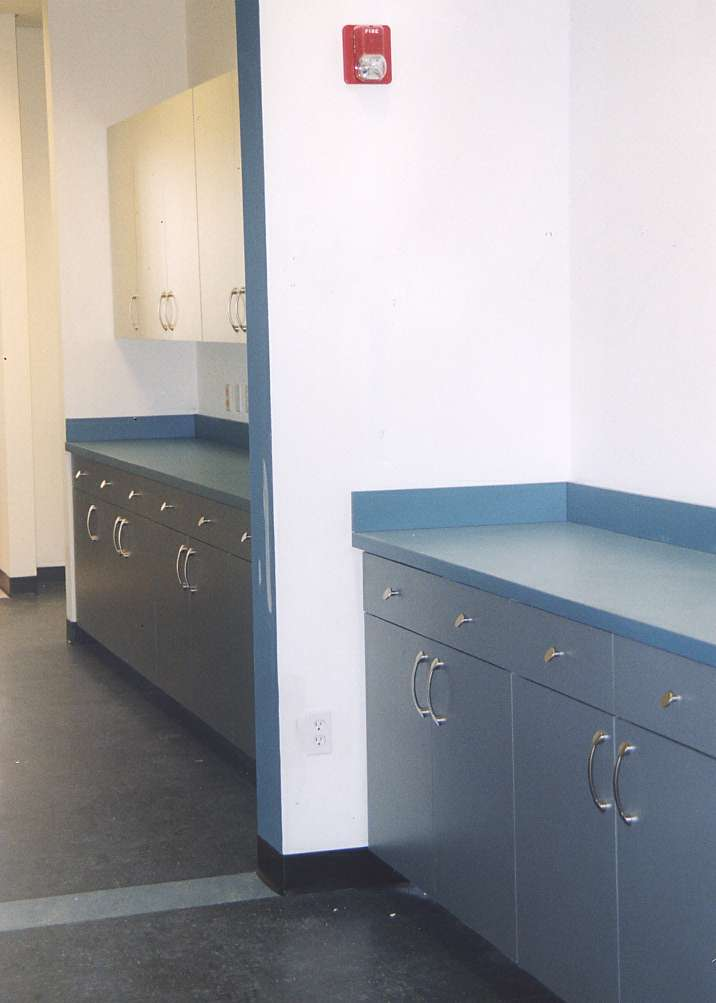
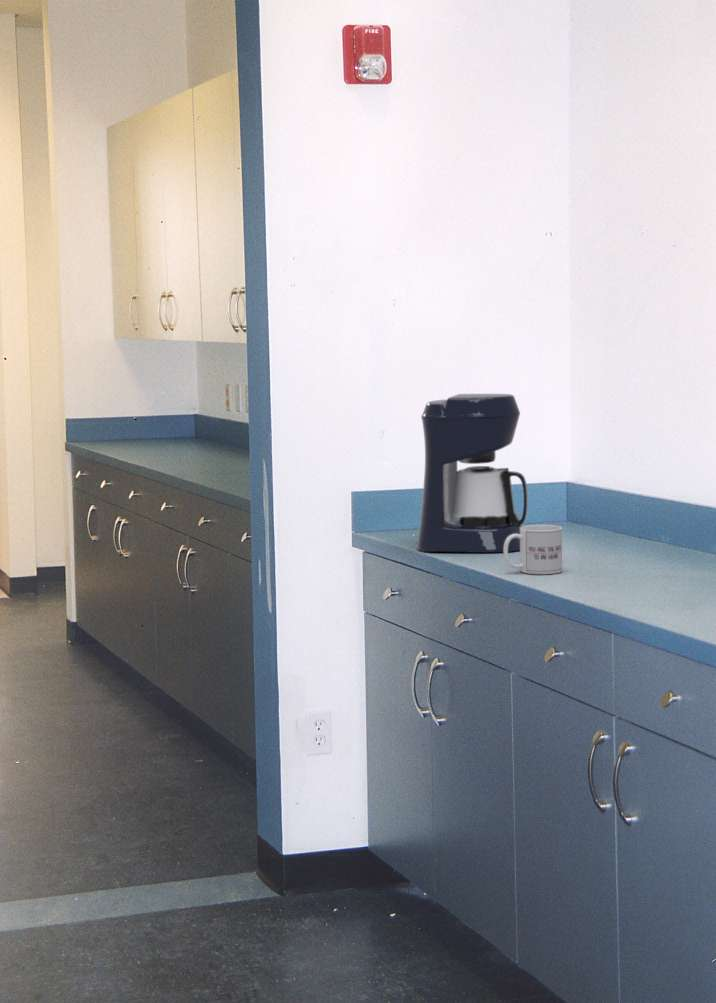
+ coffee maker (470, 470)
+ mug (532, 549)
